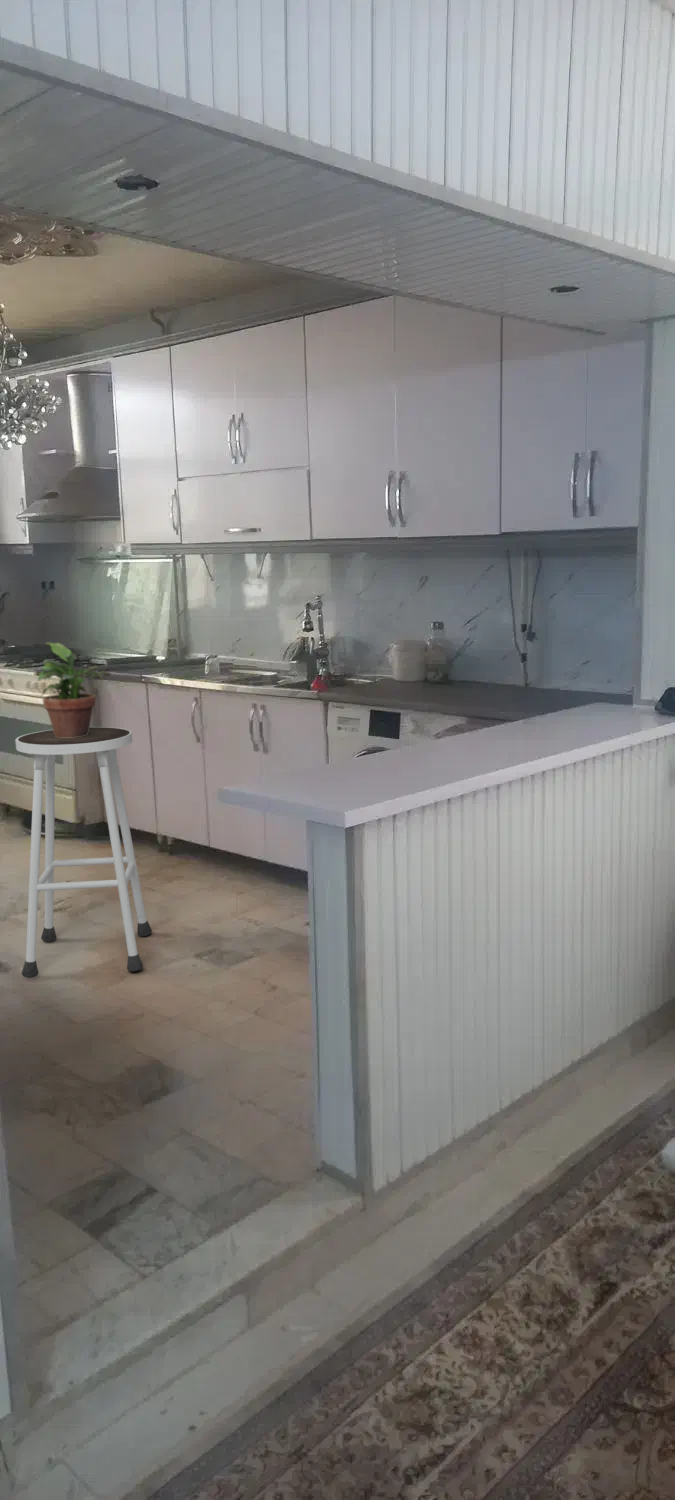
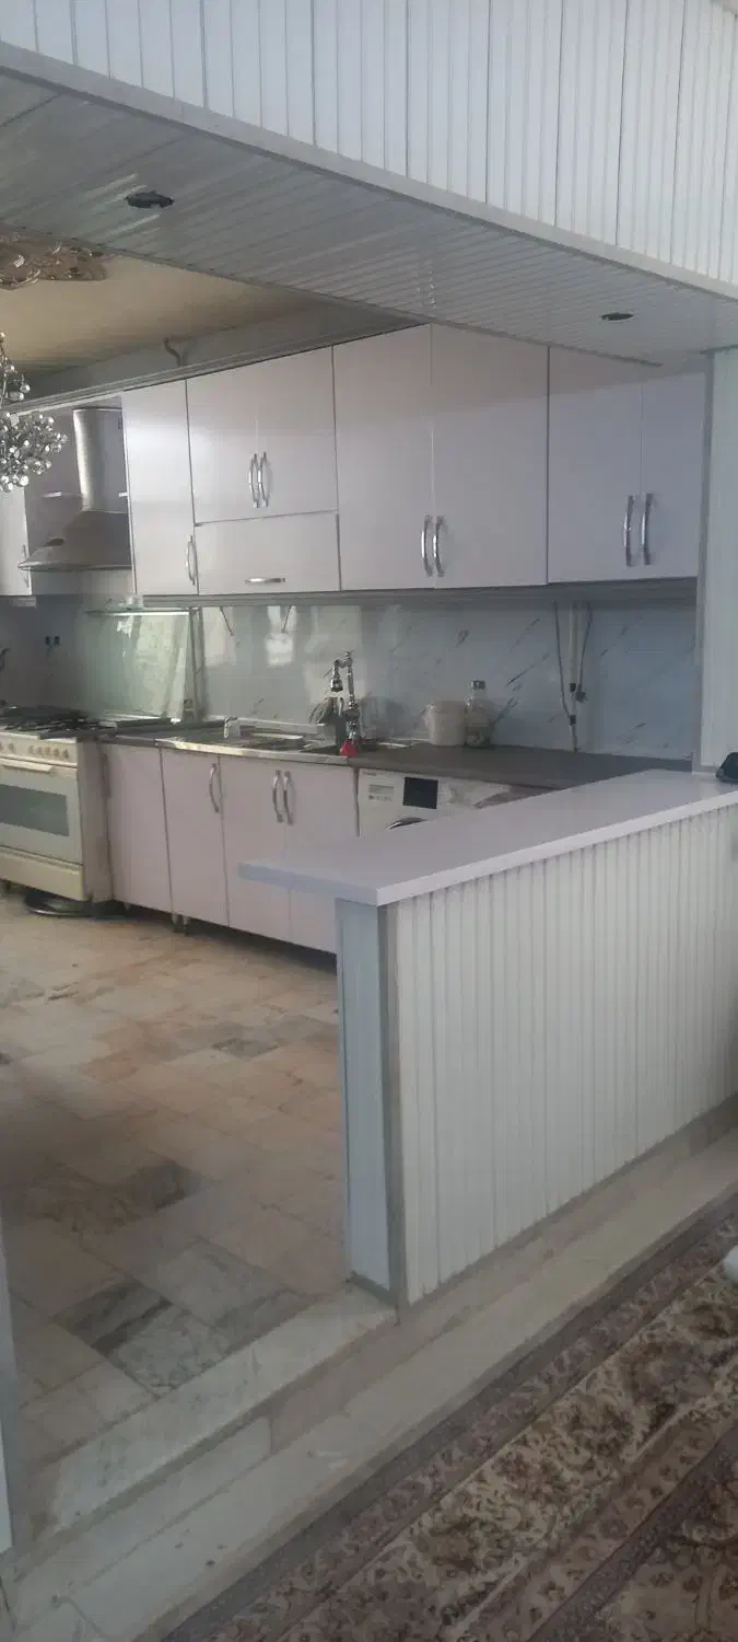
- stool (82, 859)
- potted plant (75, 689)
